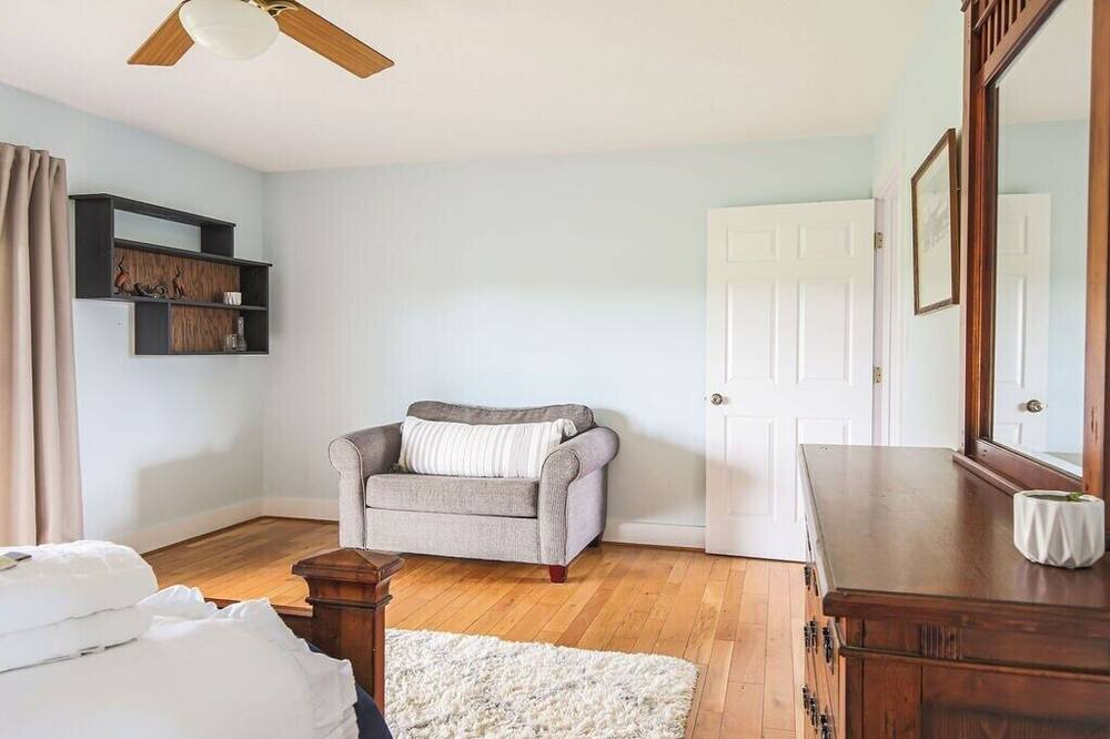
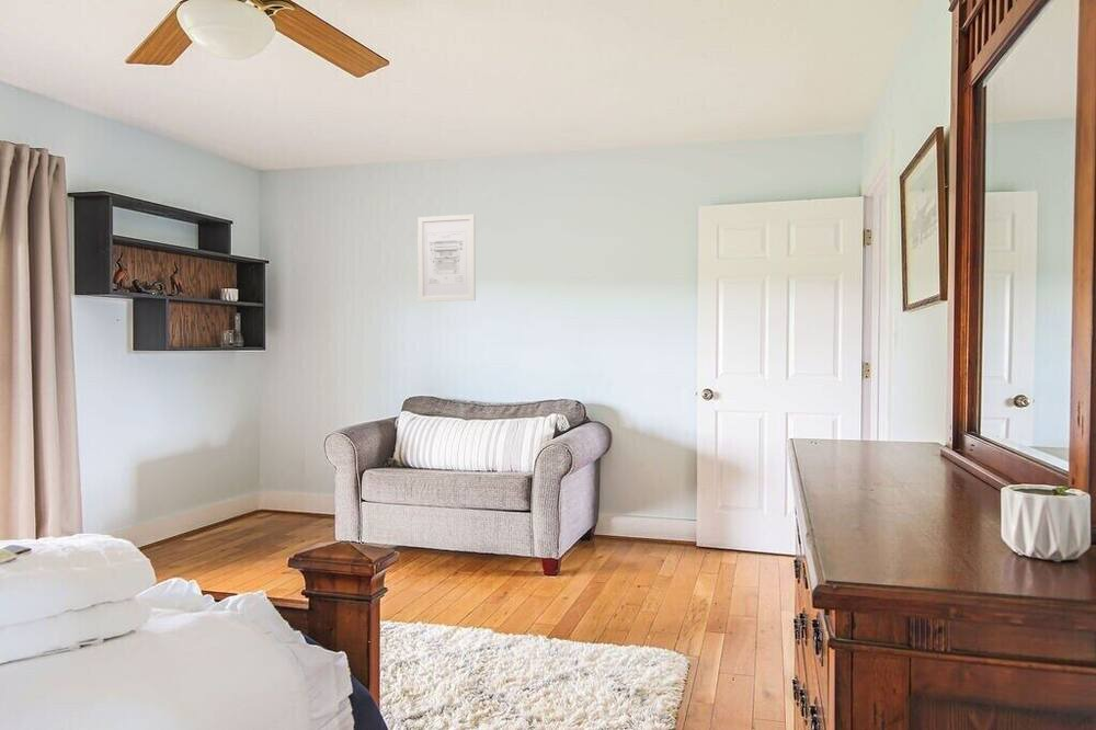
+ wall art (446, 258)
